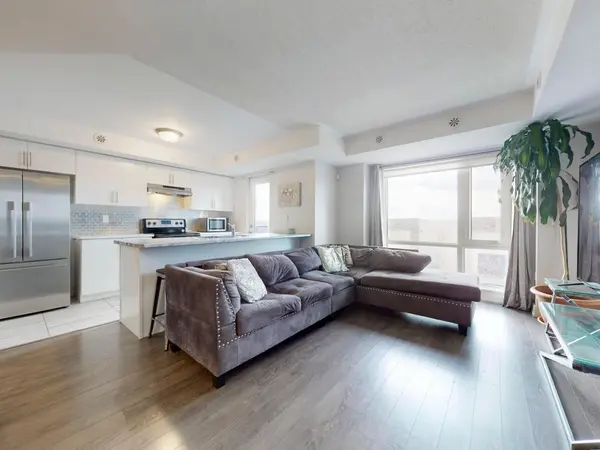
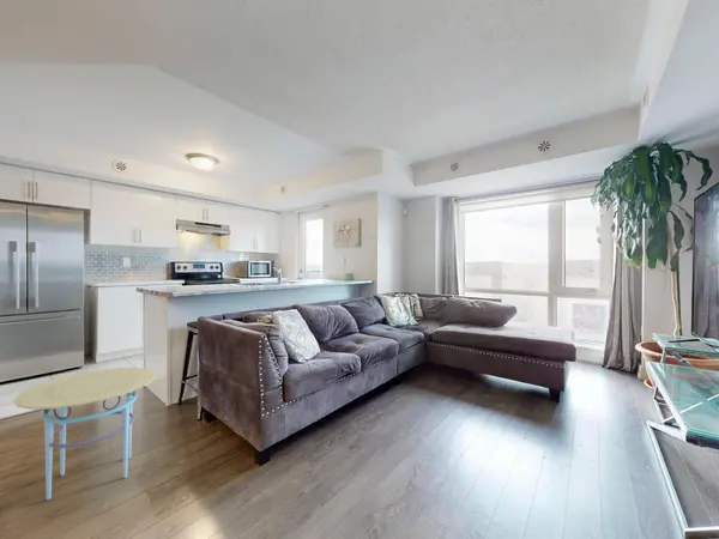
+ side table (95, 438)
